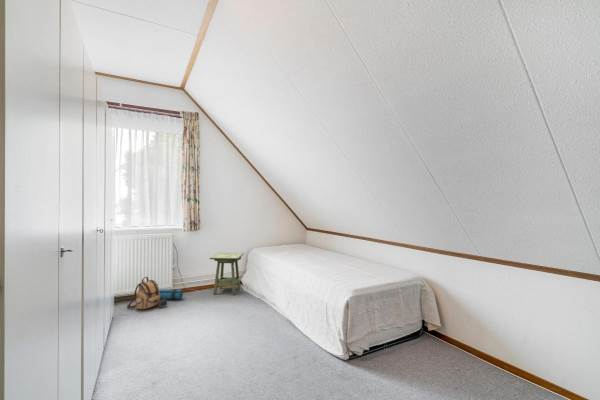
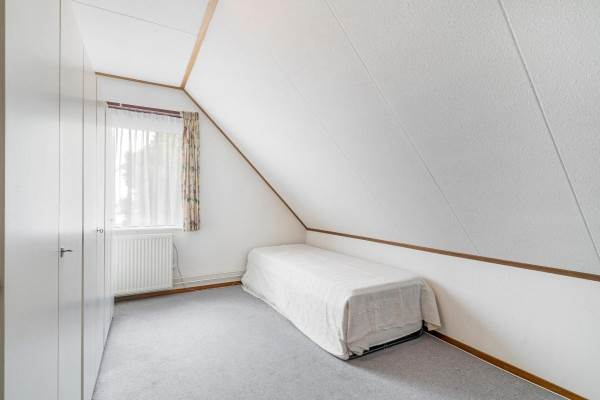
- side table (226, 277)
- backpack (156, 288)
